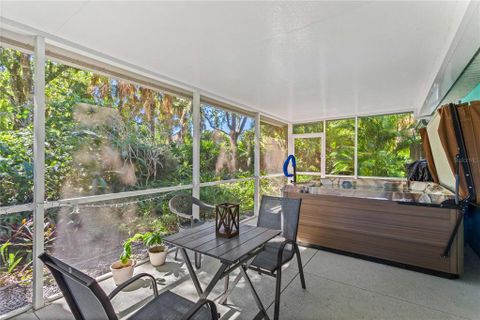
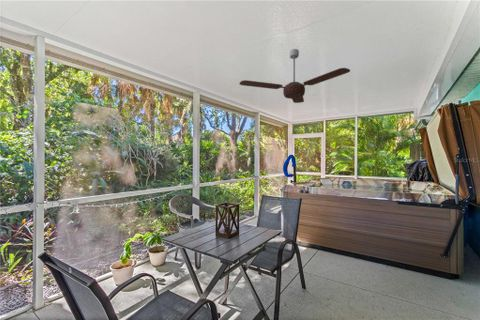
+ ceiling fan (293, 76)
